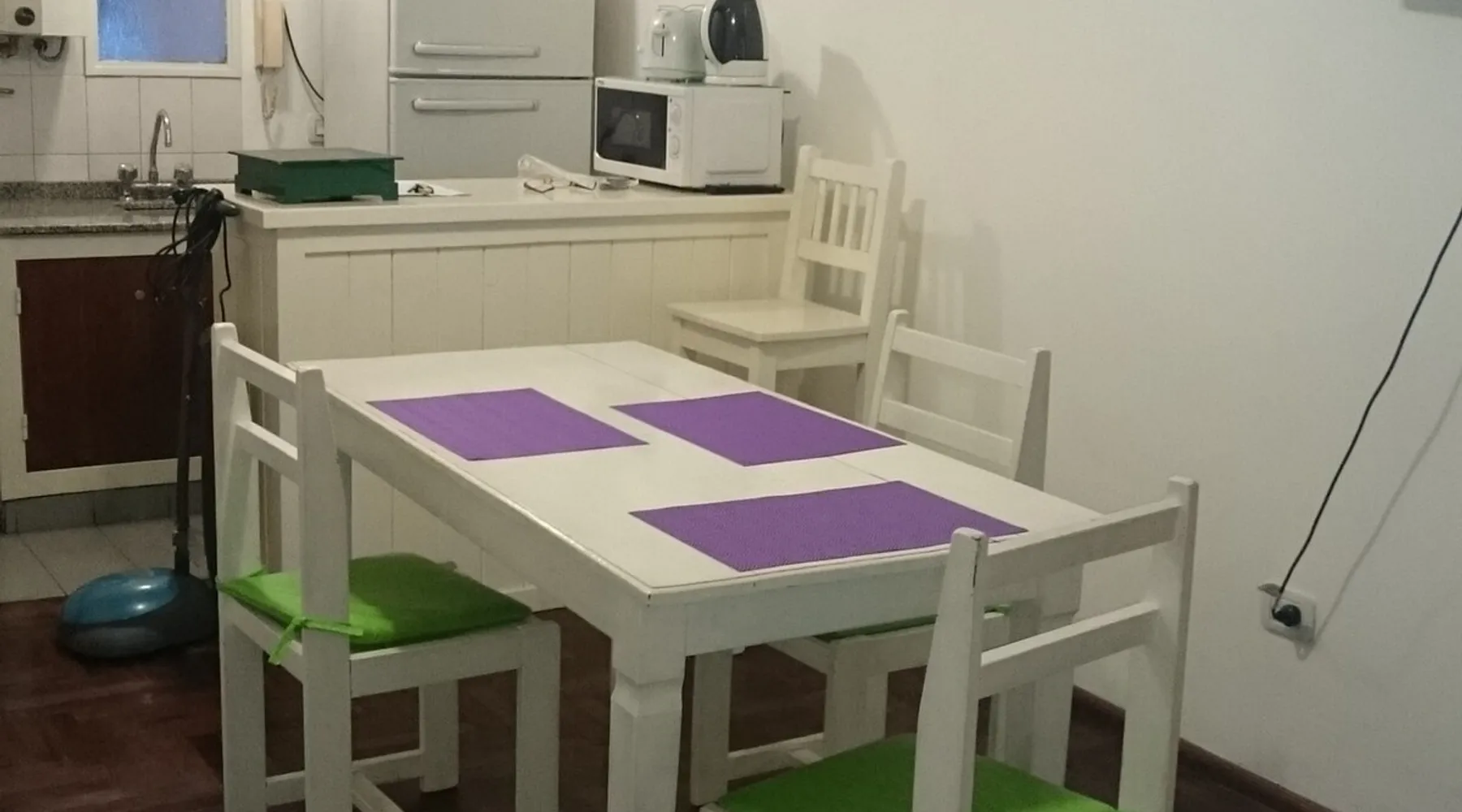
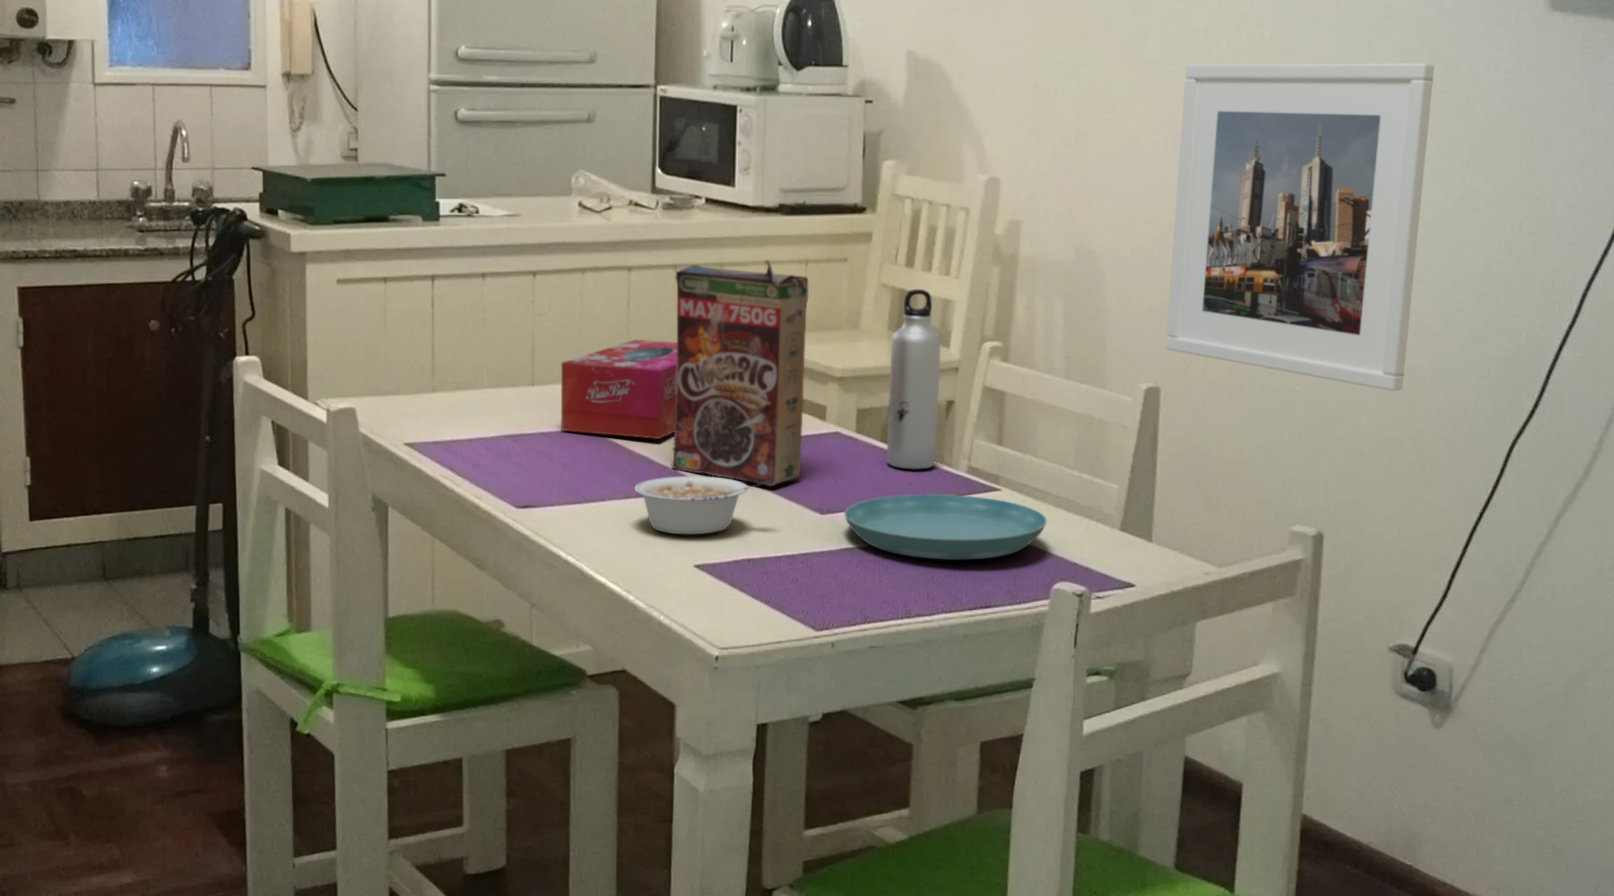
+ water bottle (914, 377)
+ tissue box (647, 386)
+ cereal box (737, 365)
+ legume (694, 502)
+ saucer (944, 526)
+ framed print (1287, 218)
